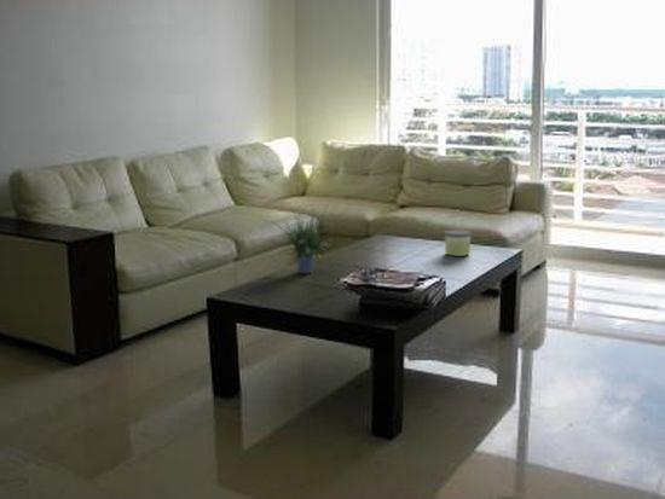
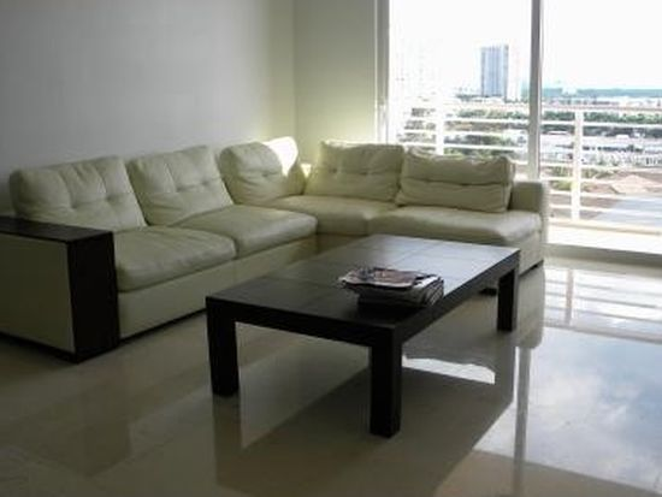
- candle (457, 243)
- potted plant (305, 237)
